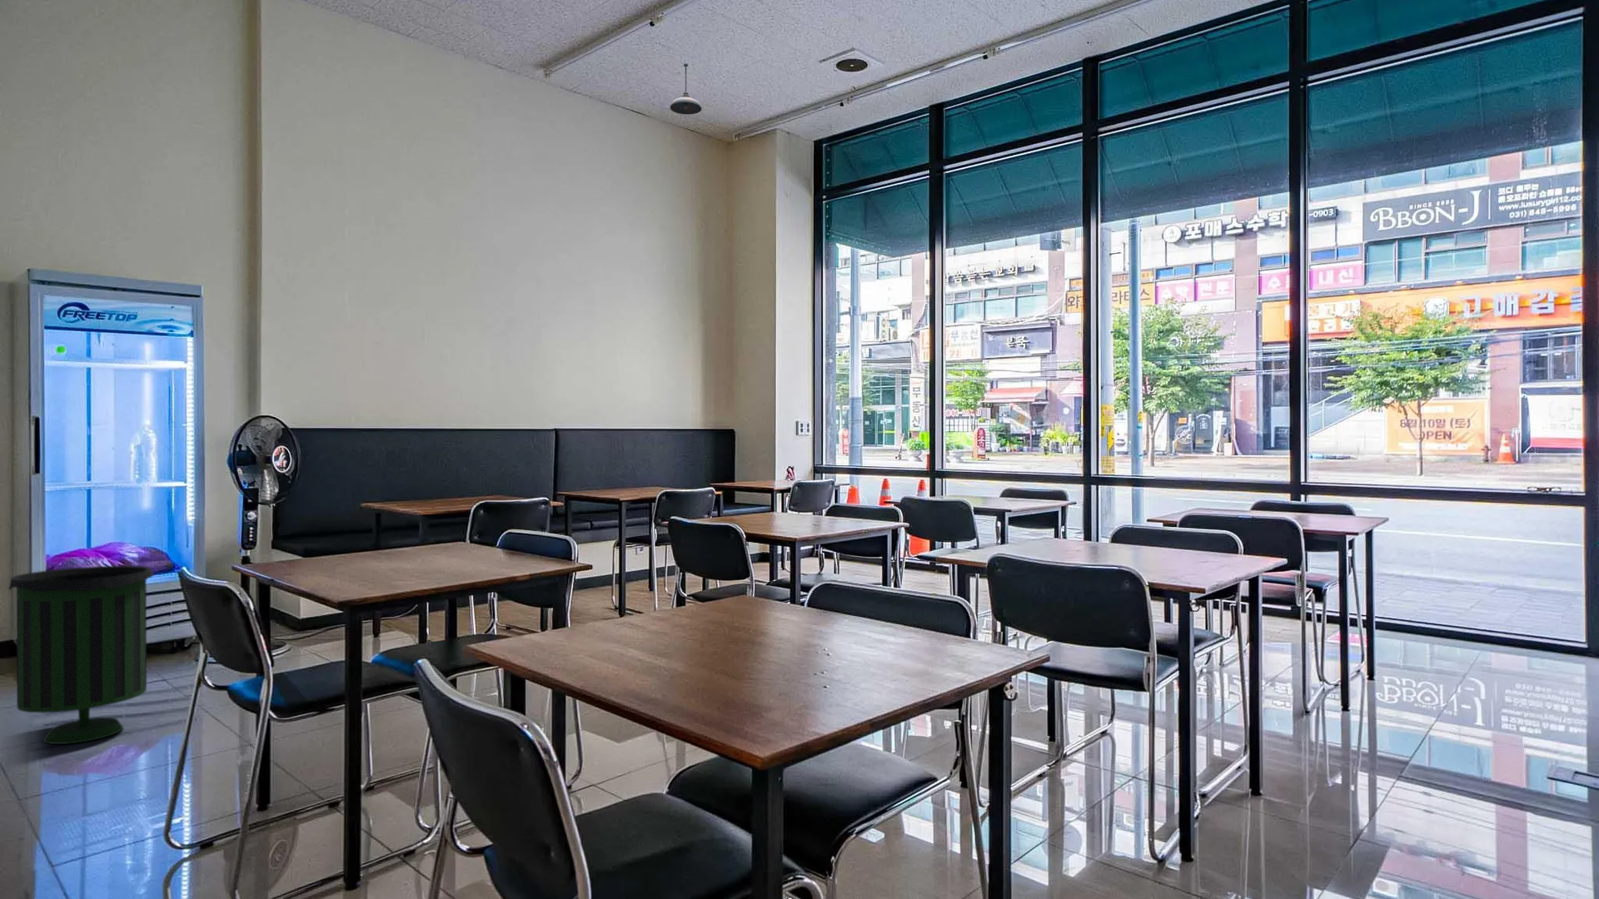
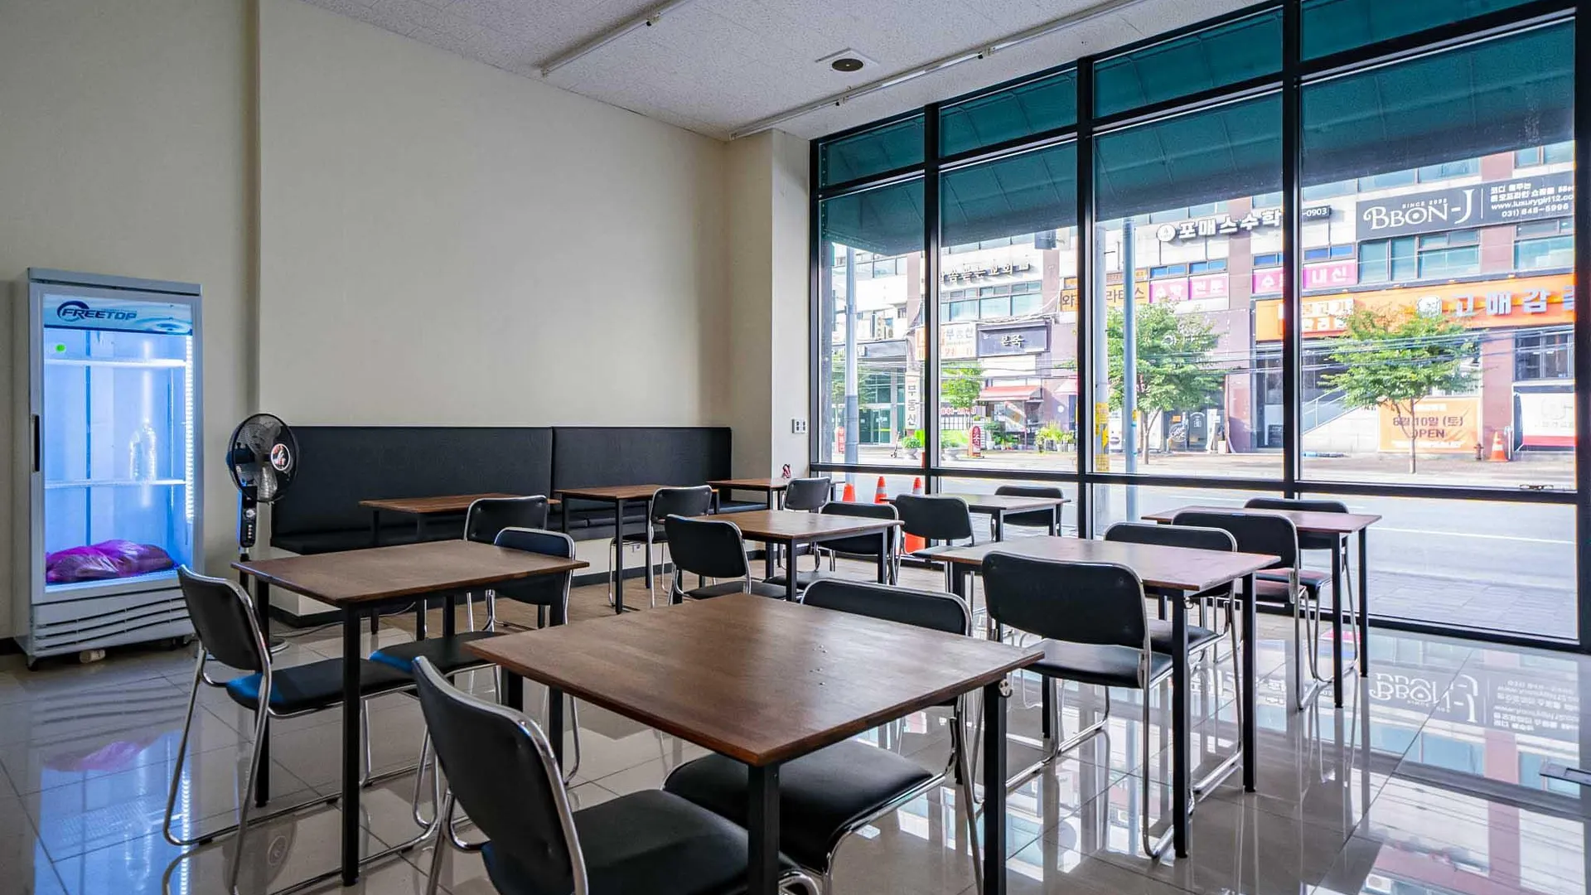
- pendant light (685, 87)
- trash can (85, 653)
